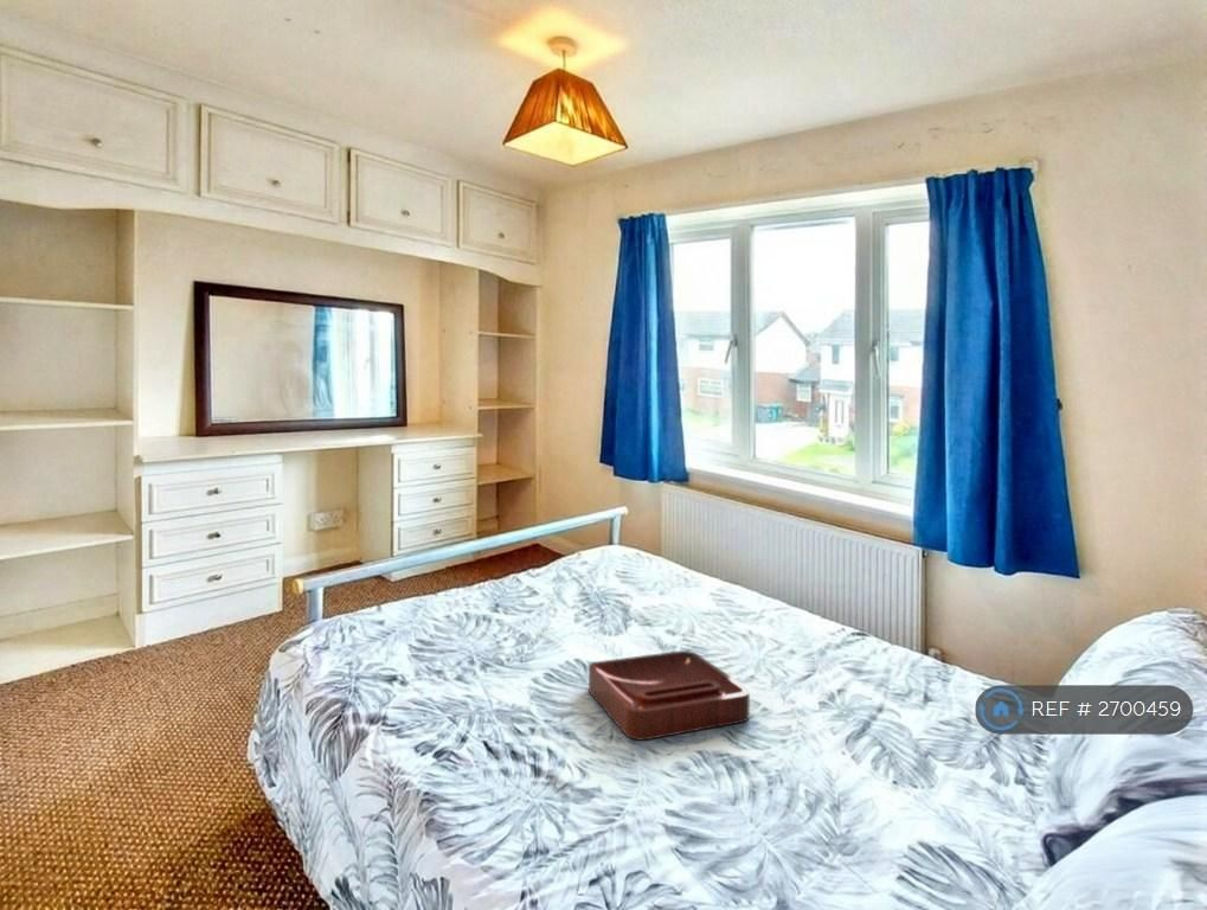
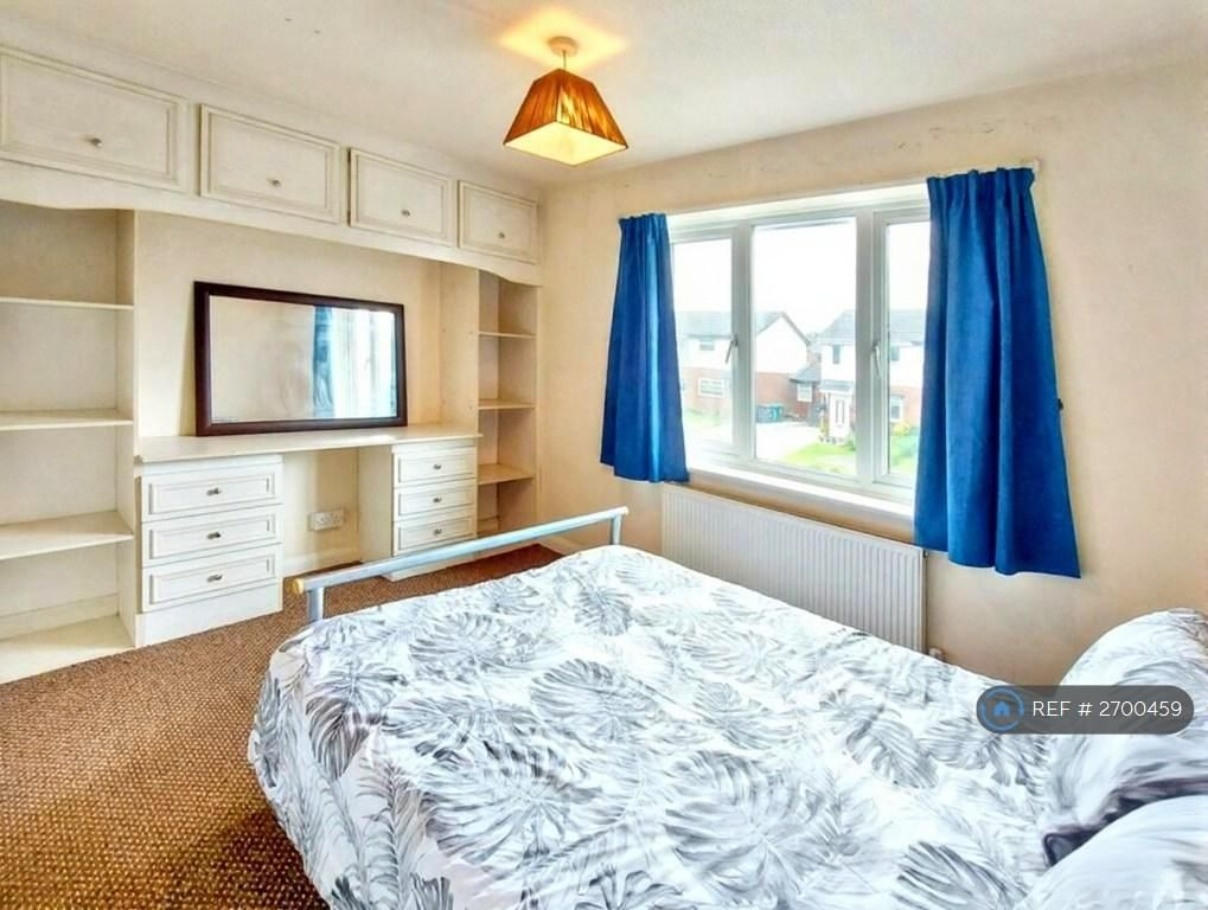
- decorative tray (665, 690)
